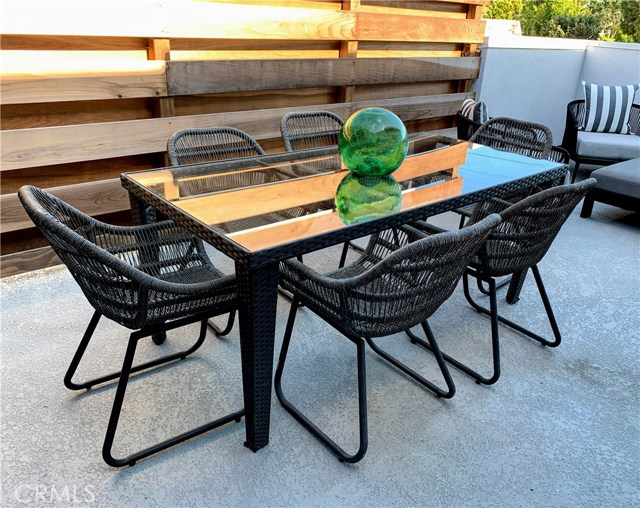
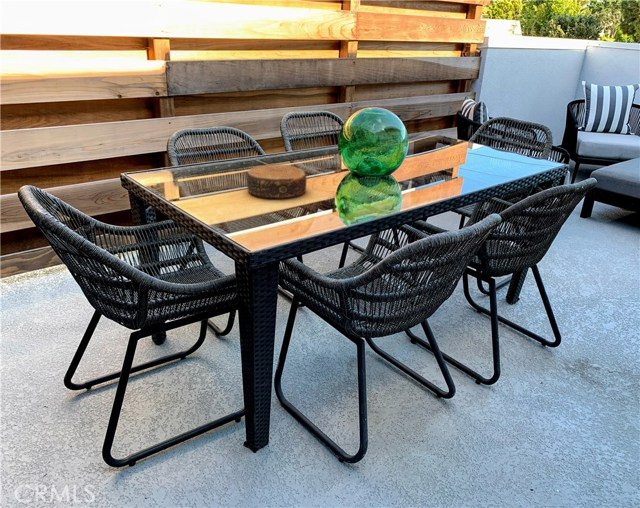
+ bowl (276, 179)
